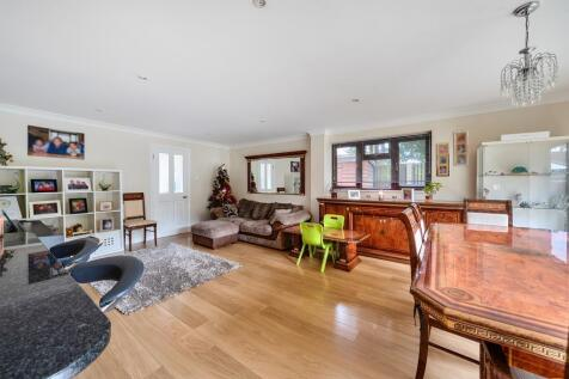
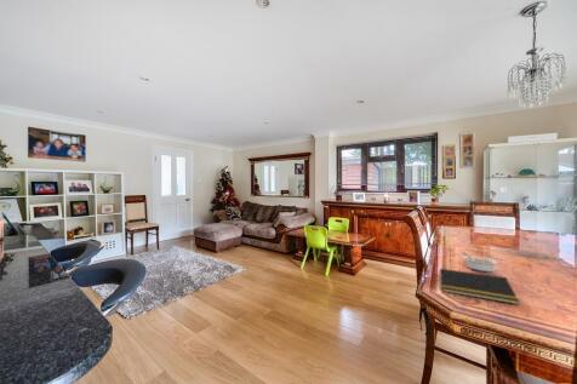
+ notepad (474, 283)
+ legume (478, 263)
